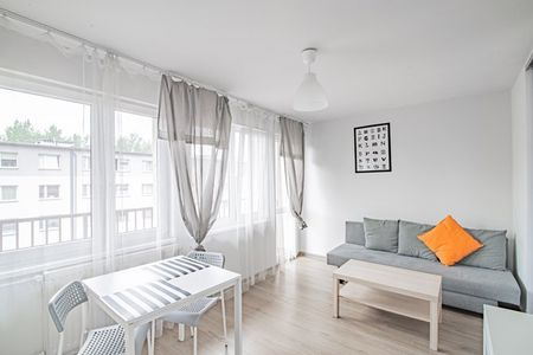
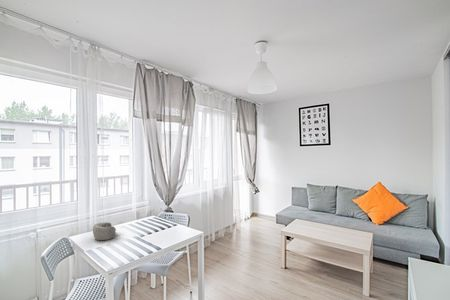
+ decorative bowl (104, 230)
